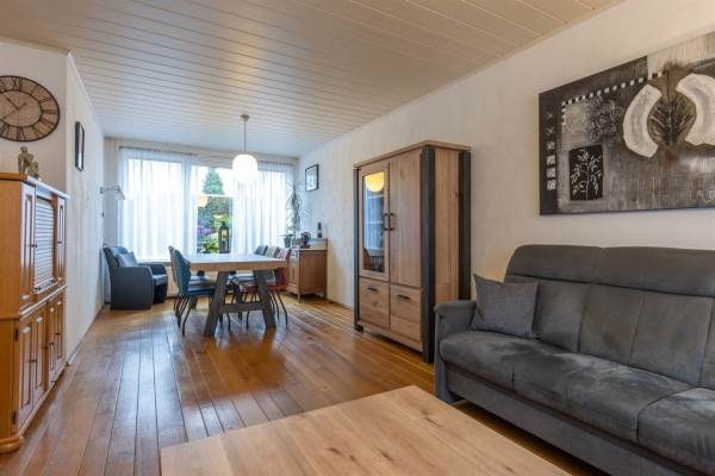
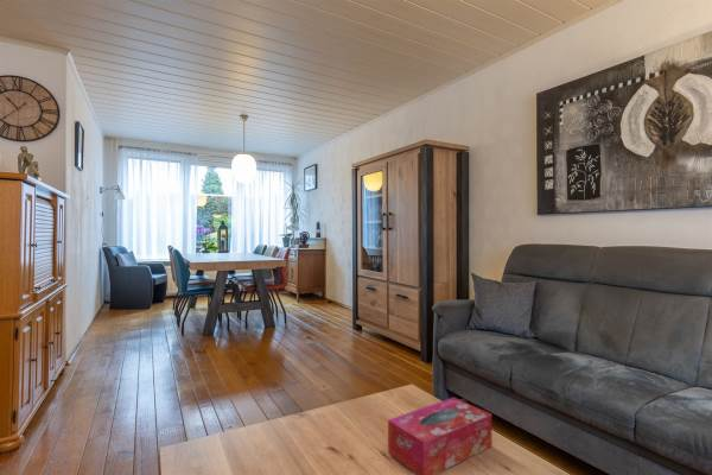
+ tissue box (440, 432)
